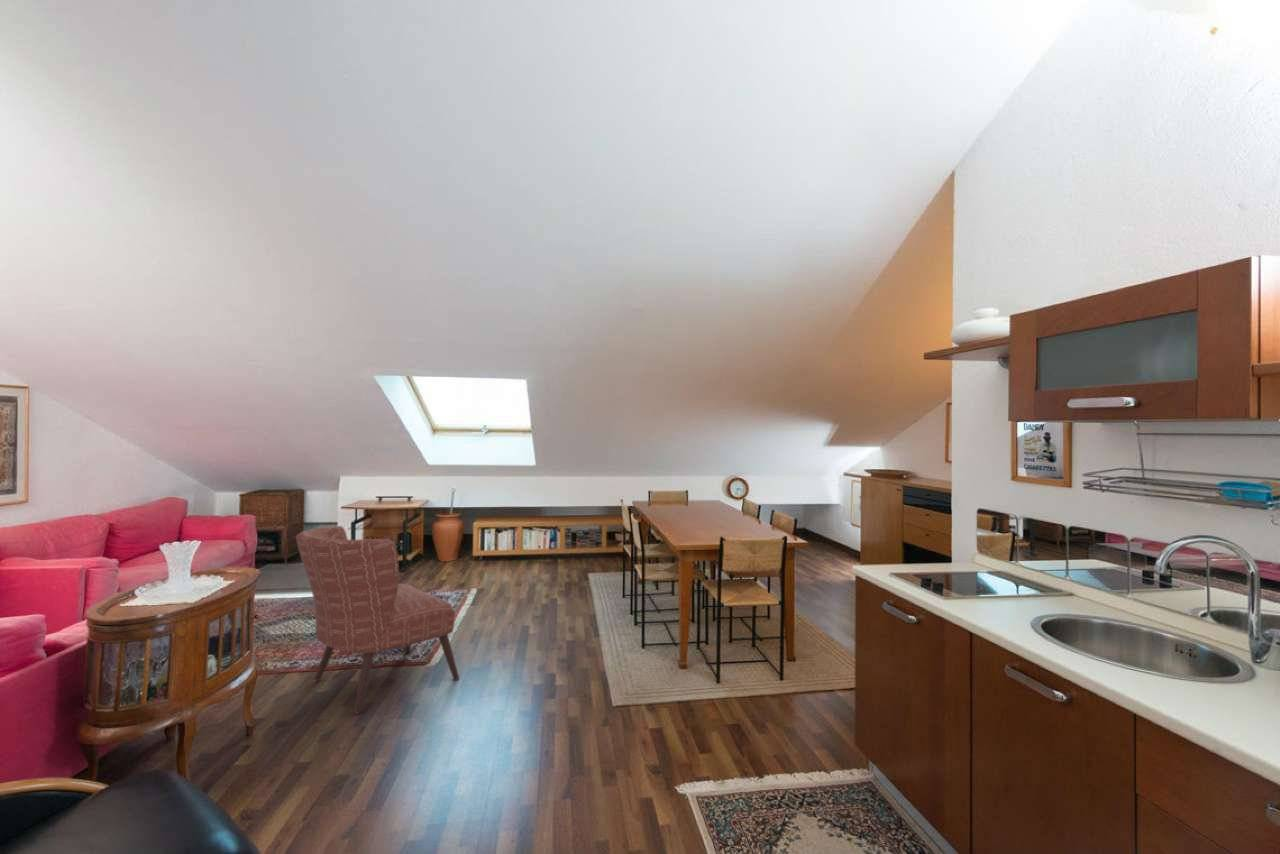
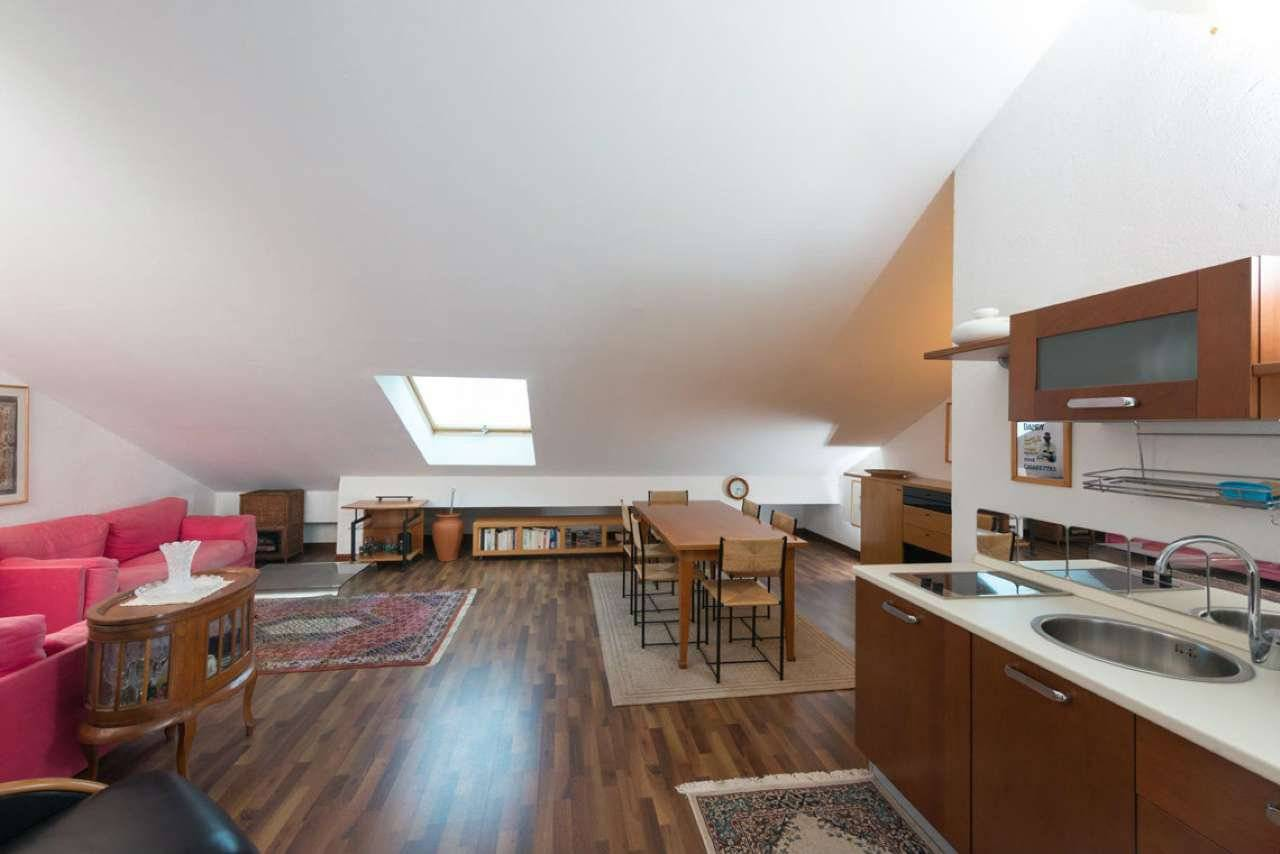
- chair (371, 606)
